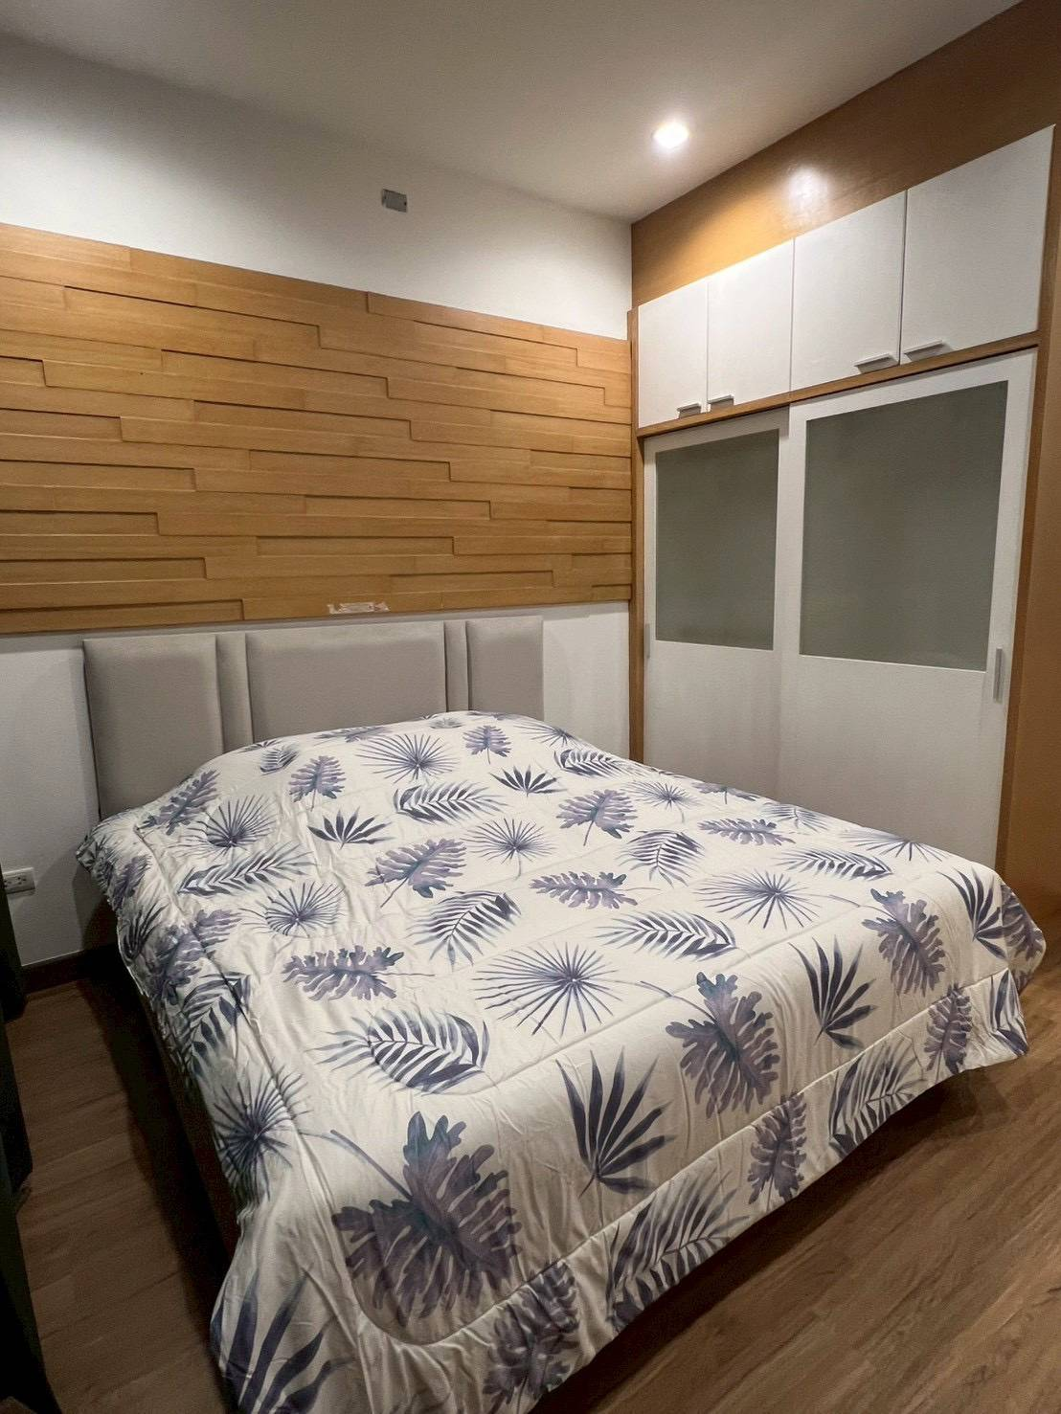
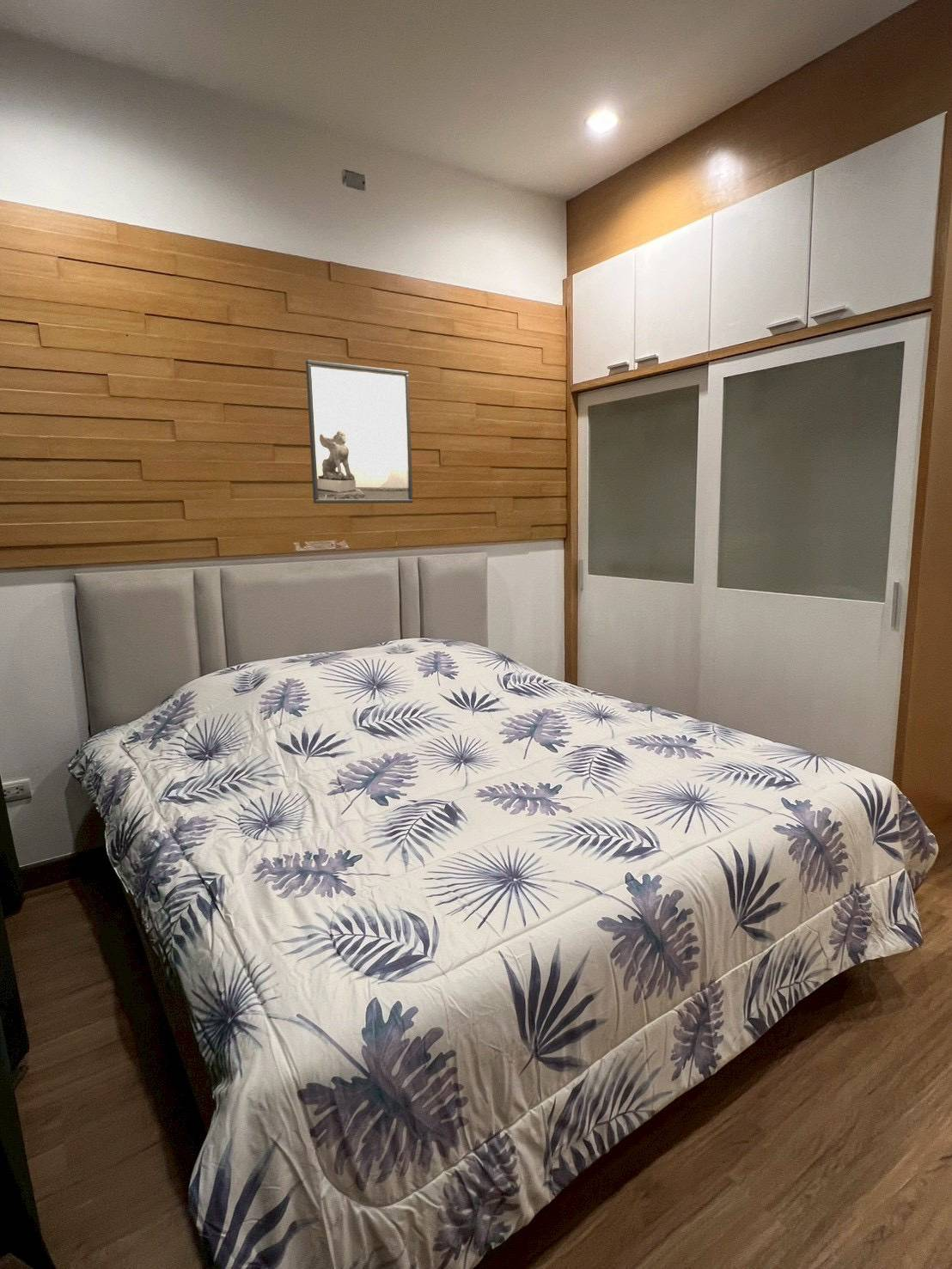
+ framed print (362, 436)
